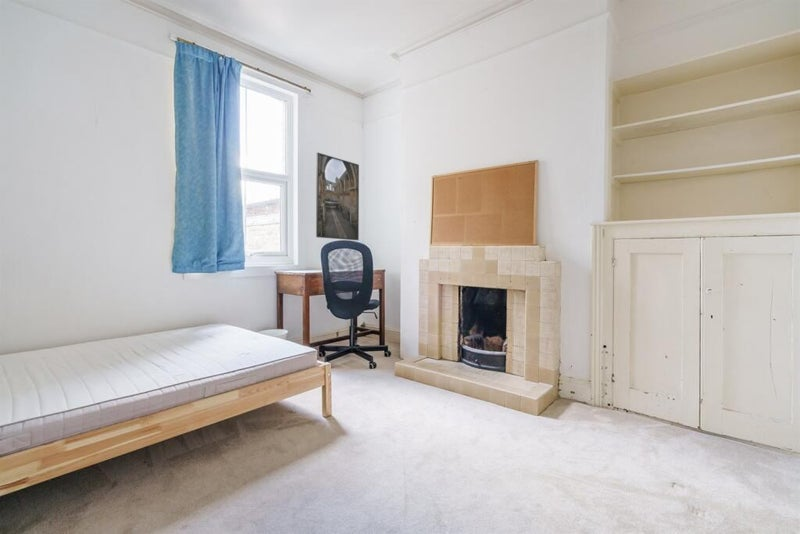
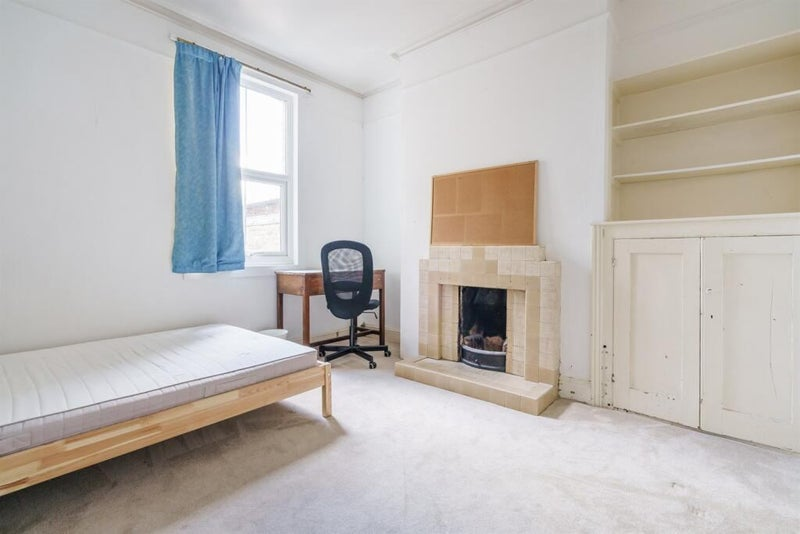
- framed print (338, 198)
